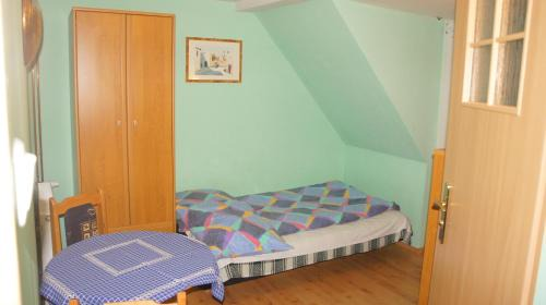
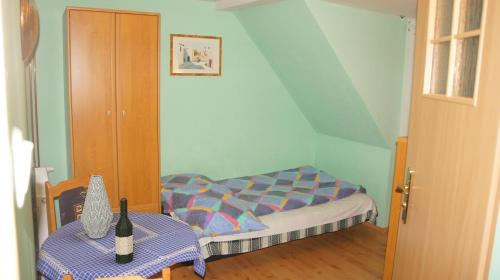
+ wine bottle (124, 229)
+ vase (96, 206)
